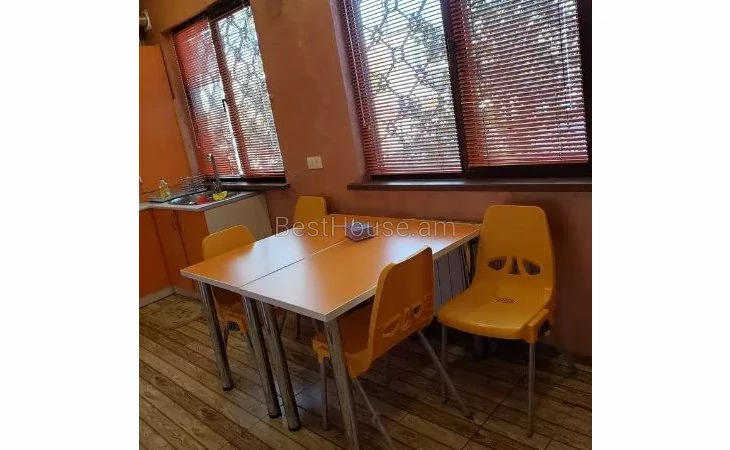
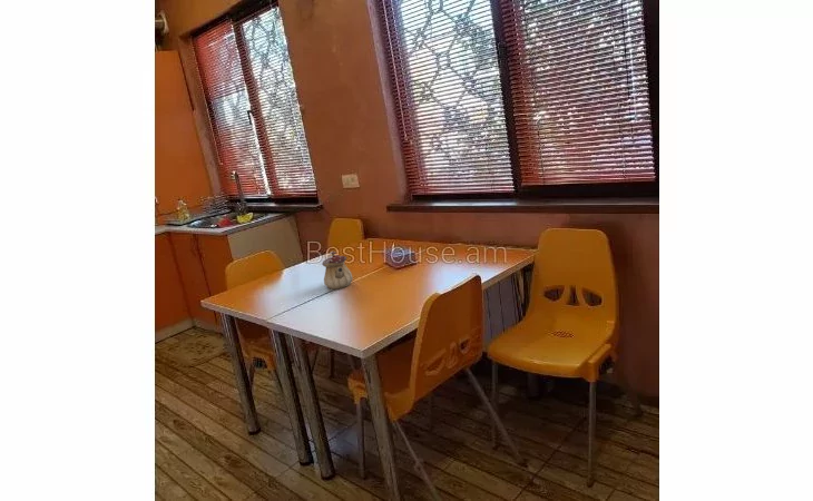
+ teapot (335, 267)
